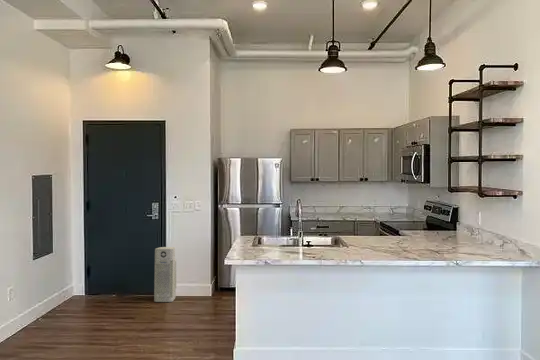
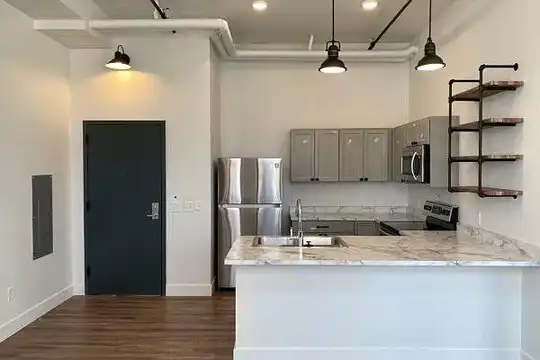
- air purifier (166, 273)
